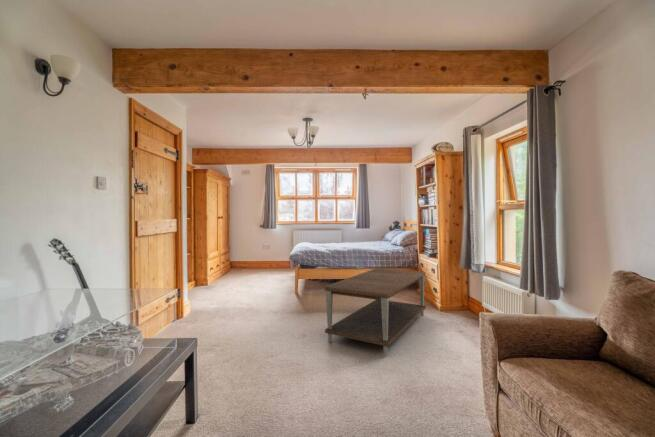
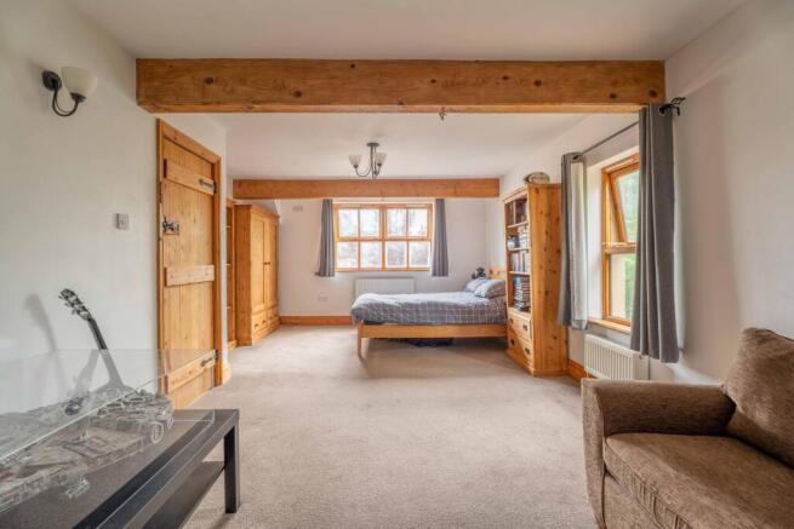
- coffee table (381, 302)
